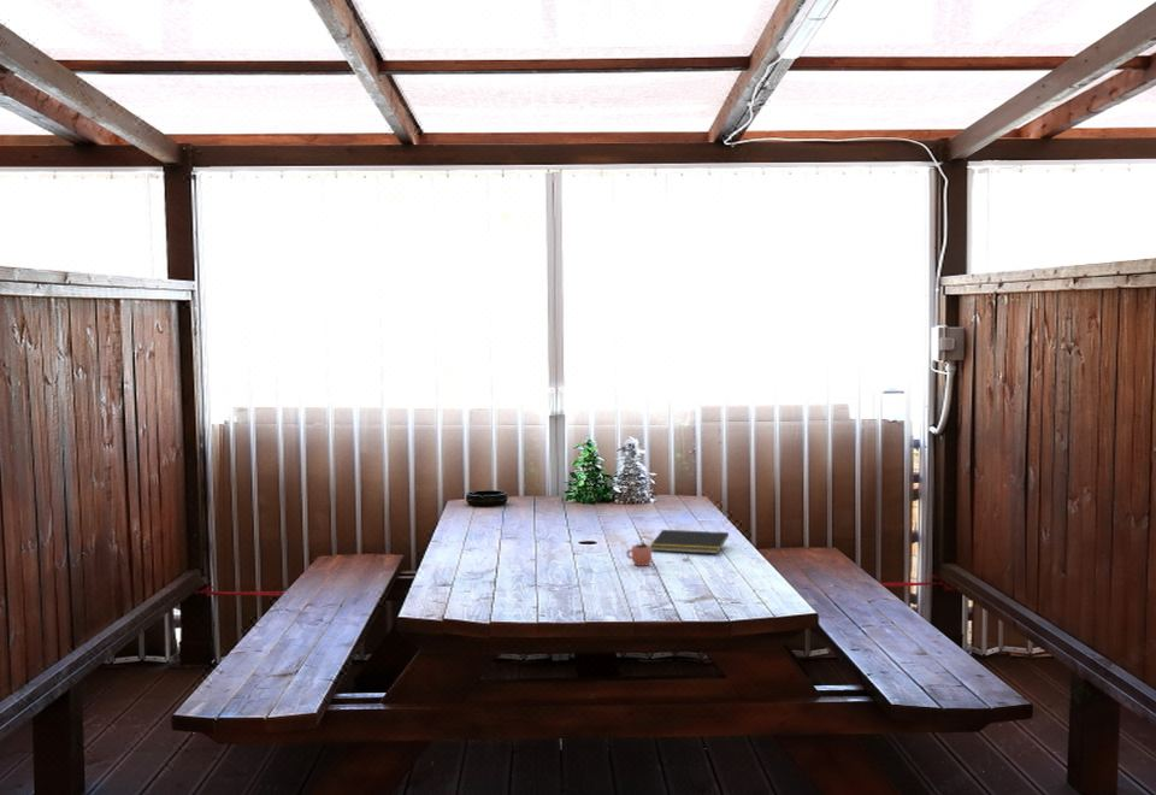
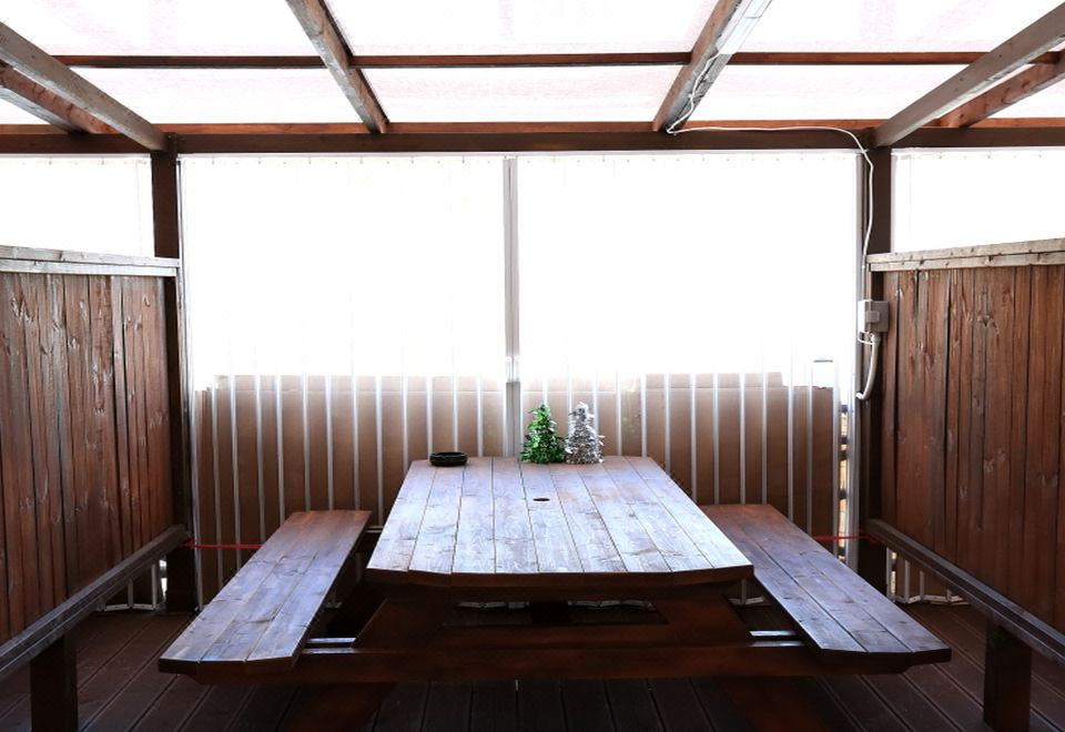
- notepad (689, 541)
- cocoa (638, 547)
